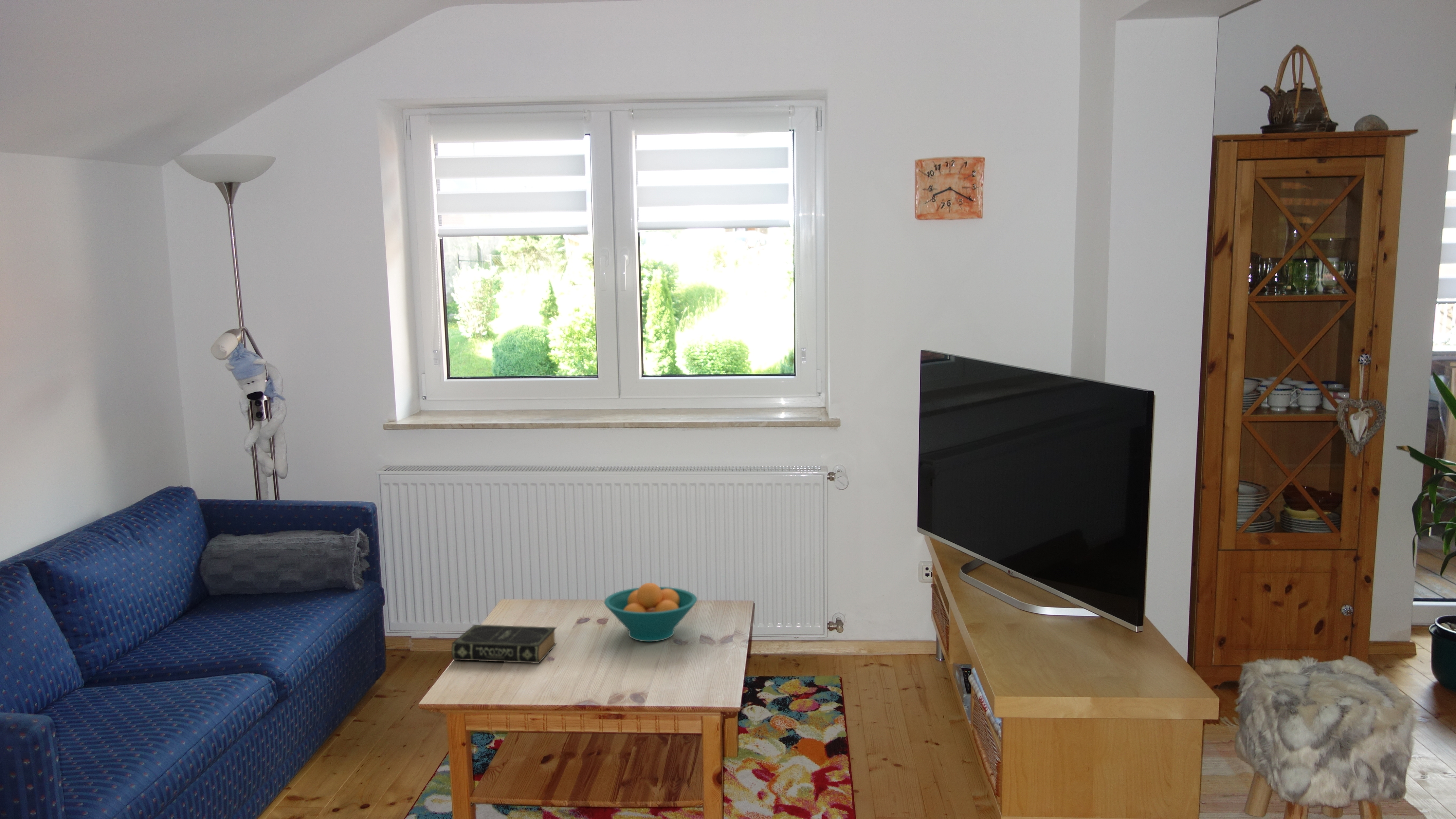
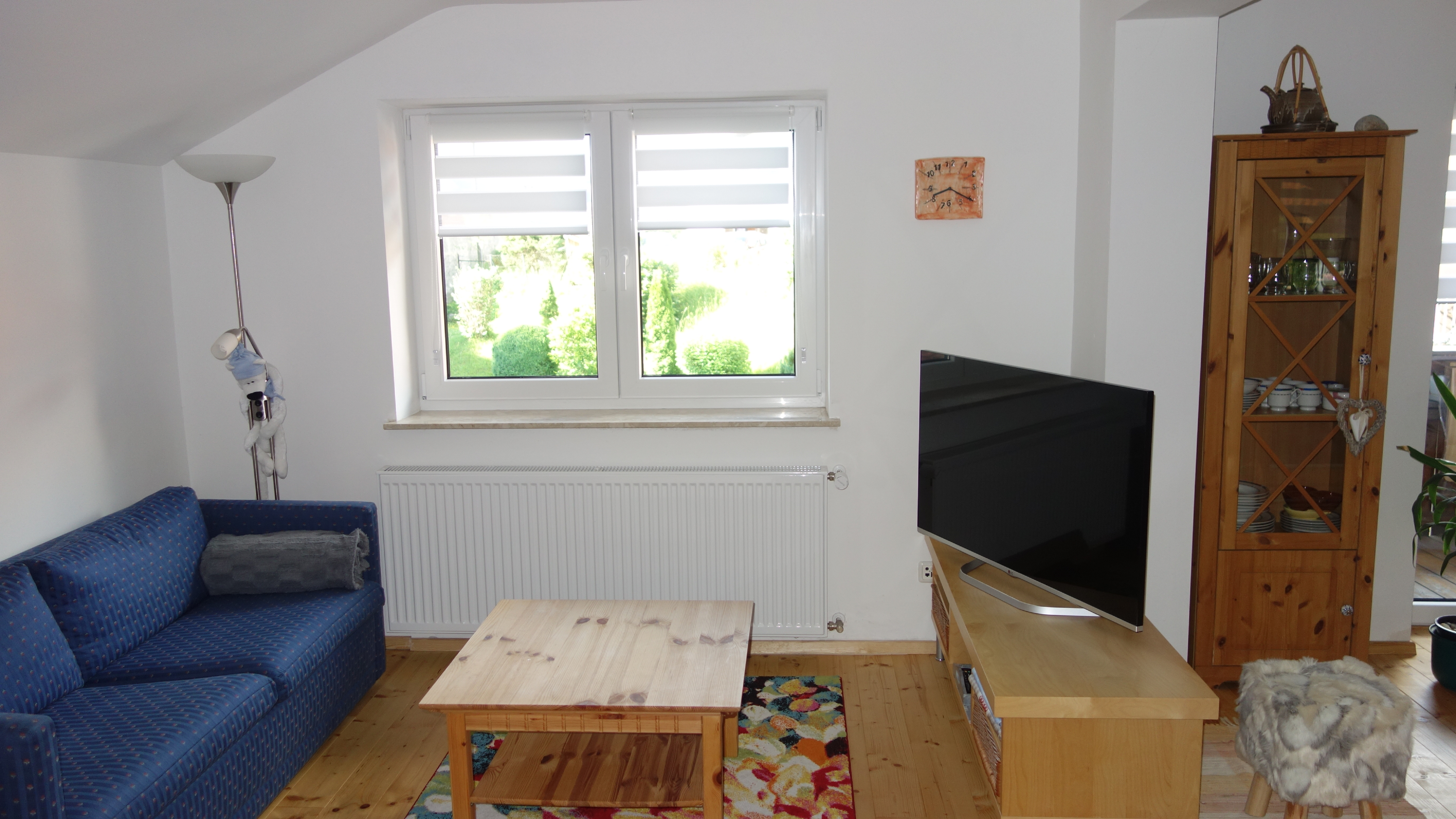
- book (505, 643)
- fruit bowl (651, 609)
